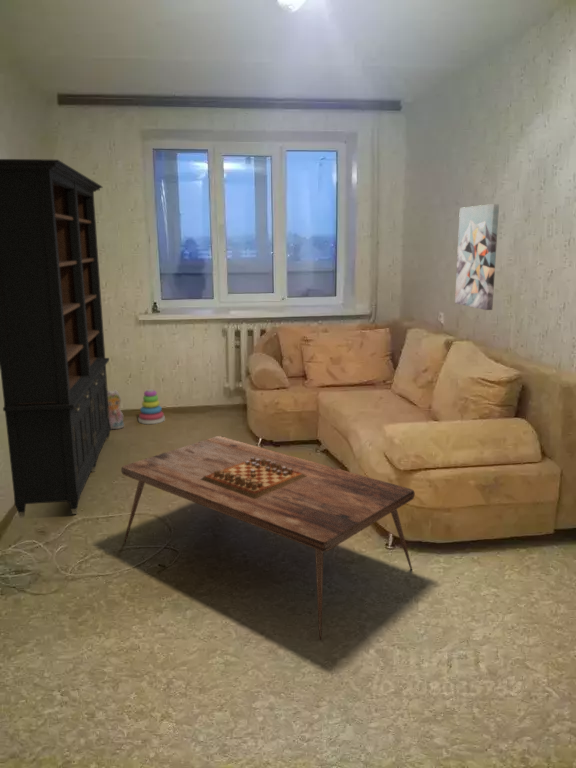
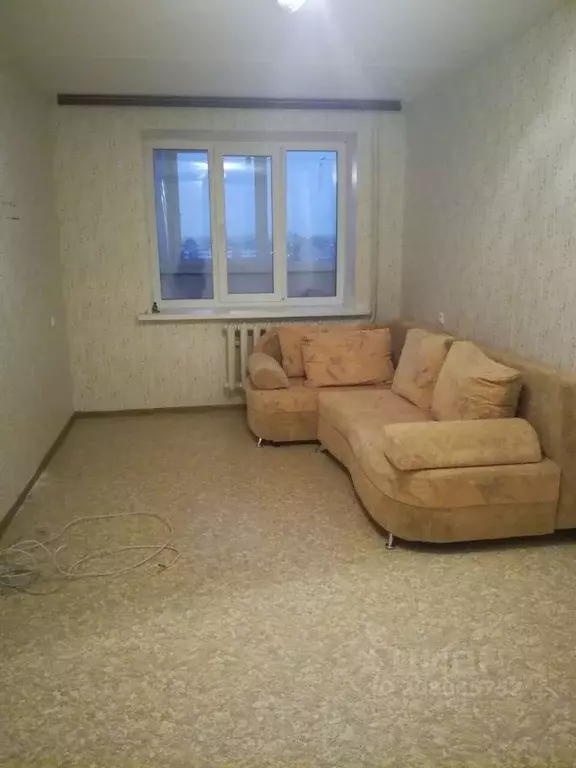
- bookcase (63, 328)
- stacking toy (150, 405)
- wall art (475, 257)
- coffee table (260, 511)
- plush toy (112, 409)
